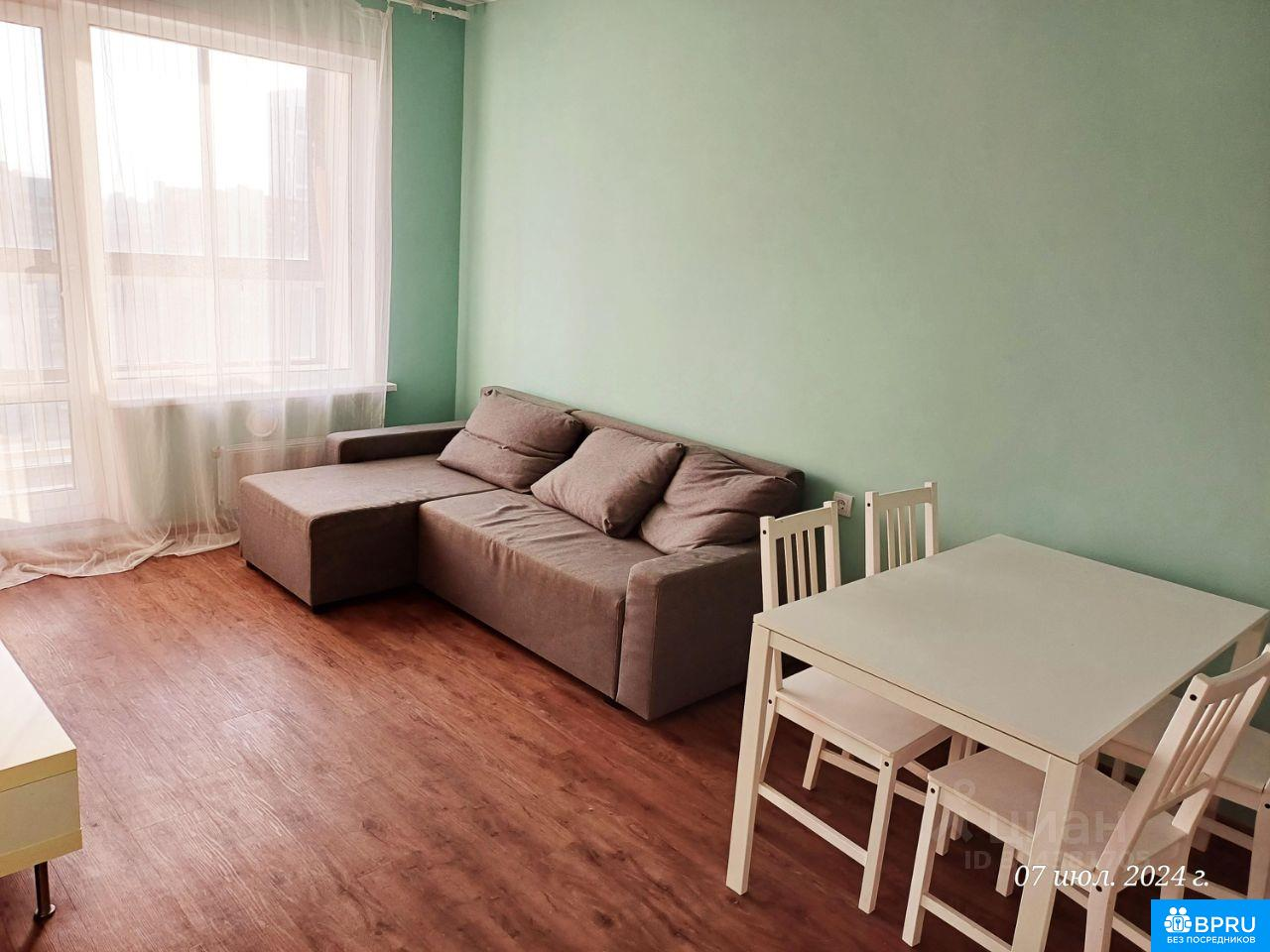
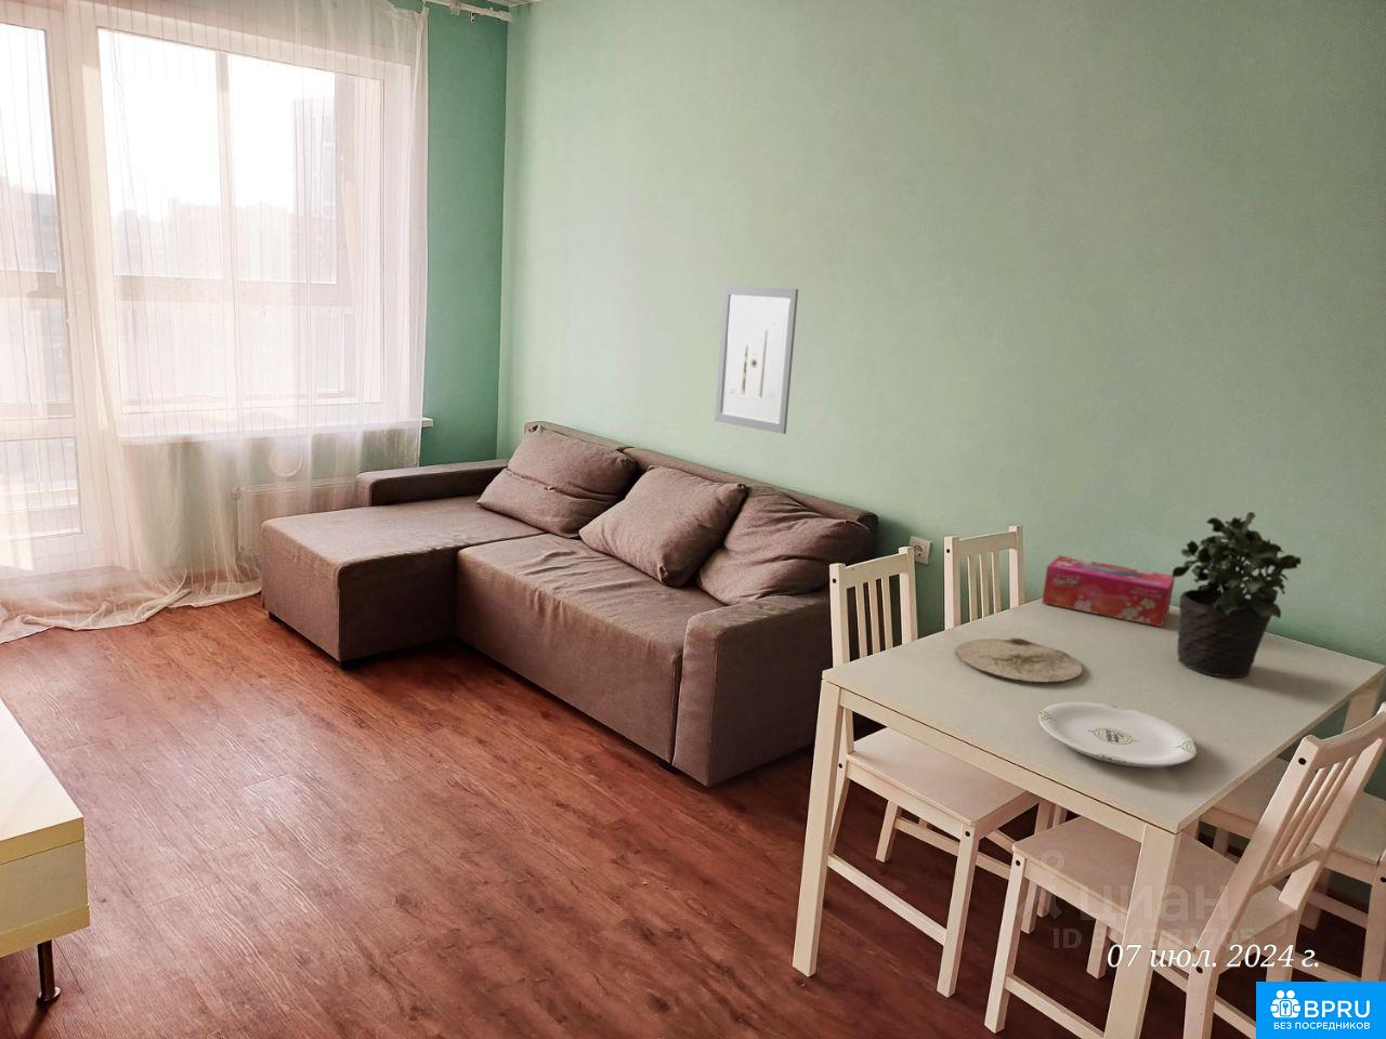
+ potted plant (1232, 589)
+ tissue box (1108, 588)
+ wall art (754, 357)
+ plate (1114, 736)
+ plate (1017, 657)
